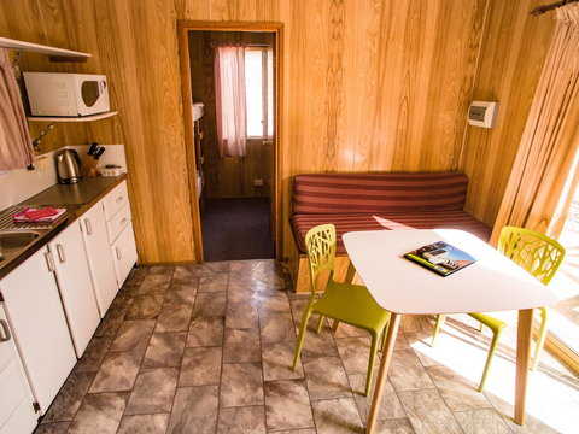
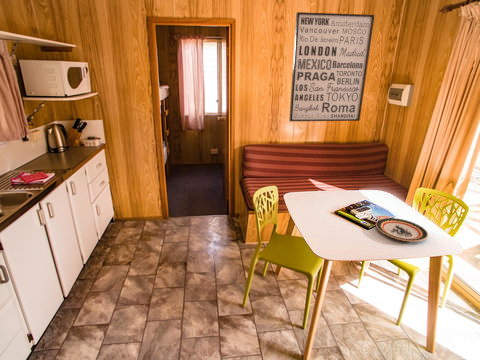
+ wall art (329, 70)
+ plate (400, 230)
